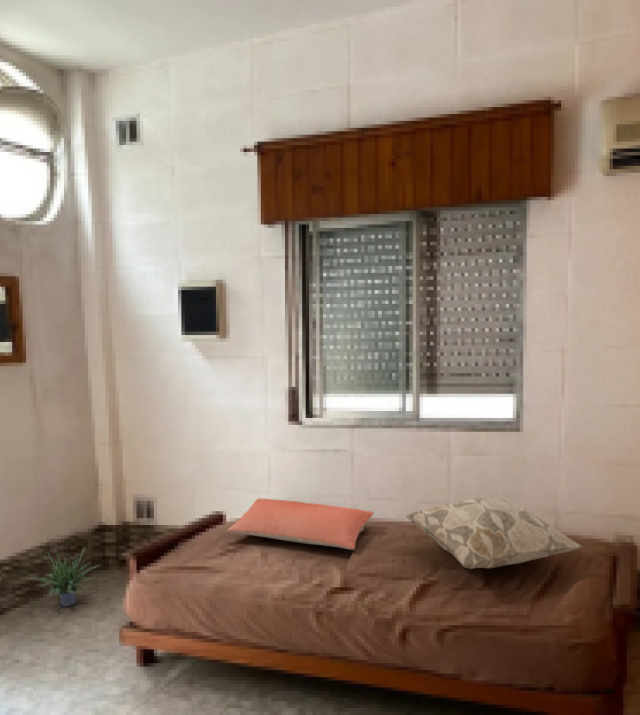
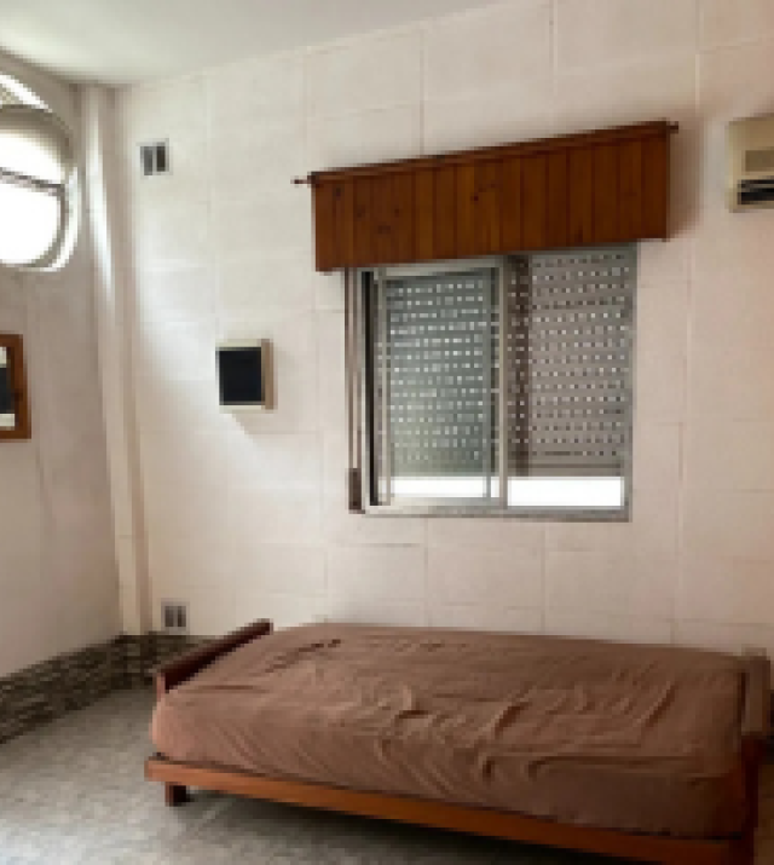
- decorative pillow (487, 530)
- potted plant (64, 573)
- pillow (301, 522)
